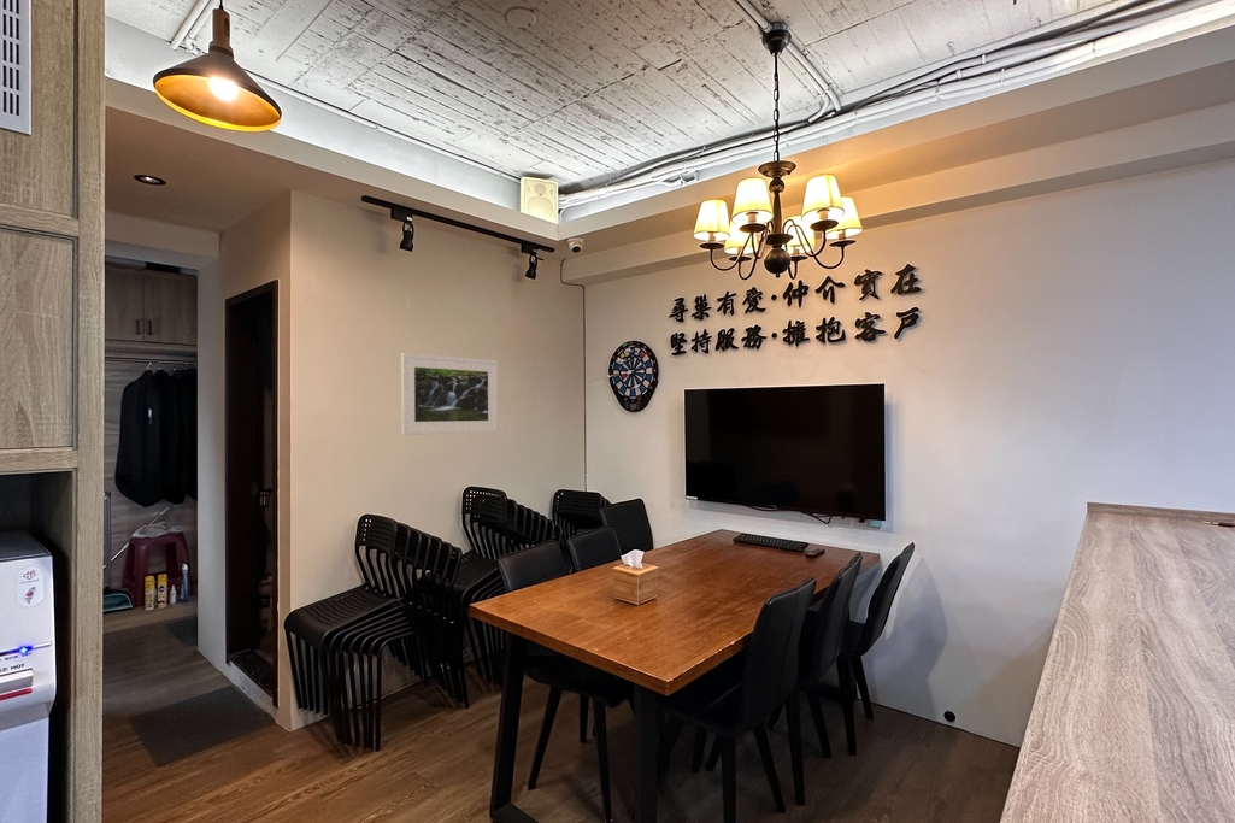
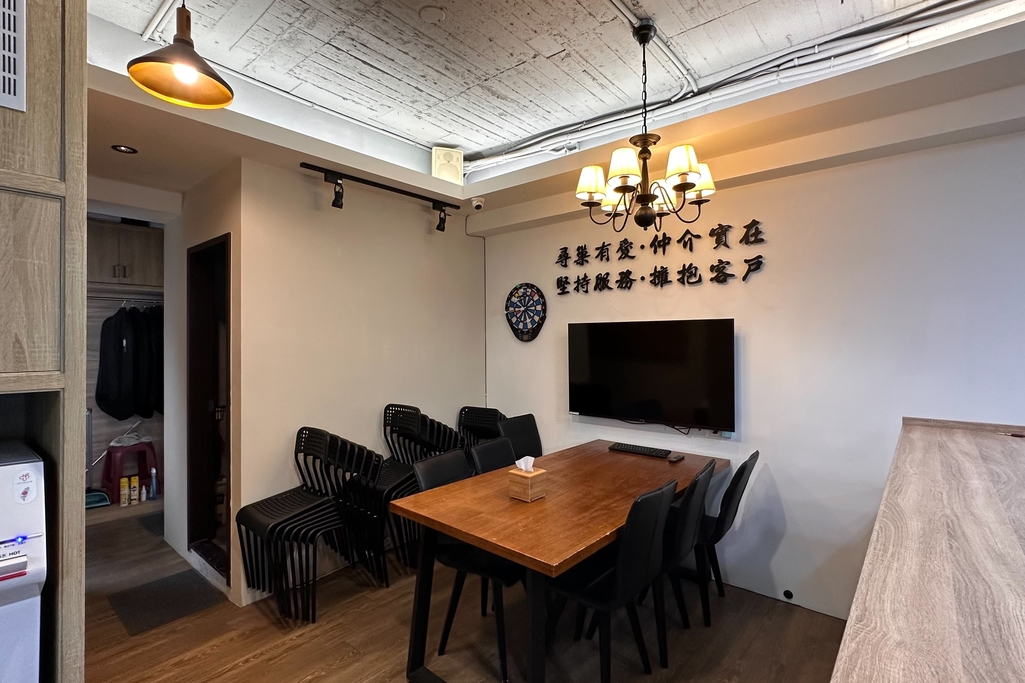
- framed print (452, 395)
